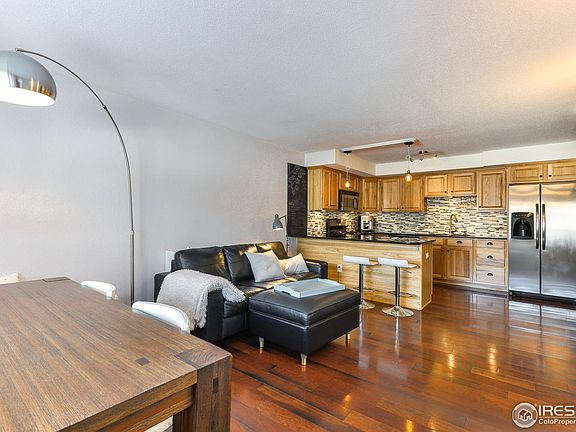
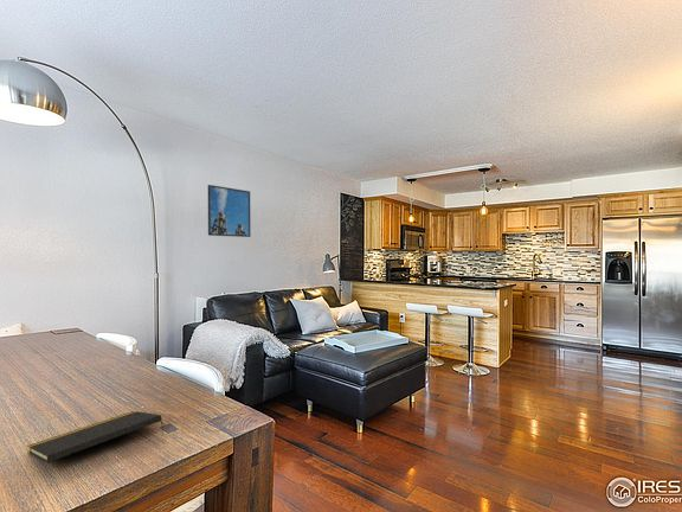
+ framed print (230, 212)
+ notepad (97, 433)
